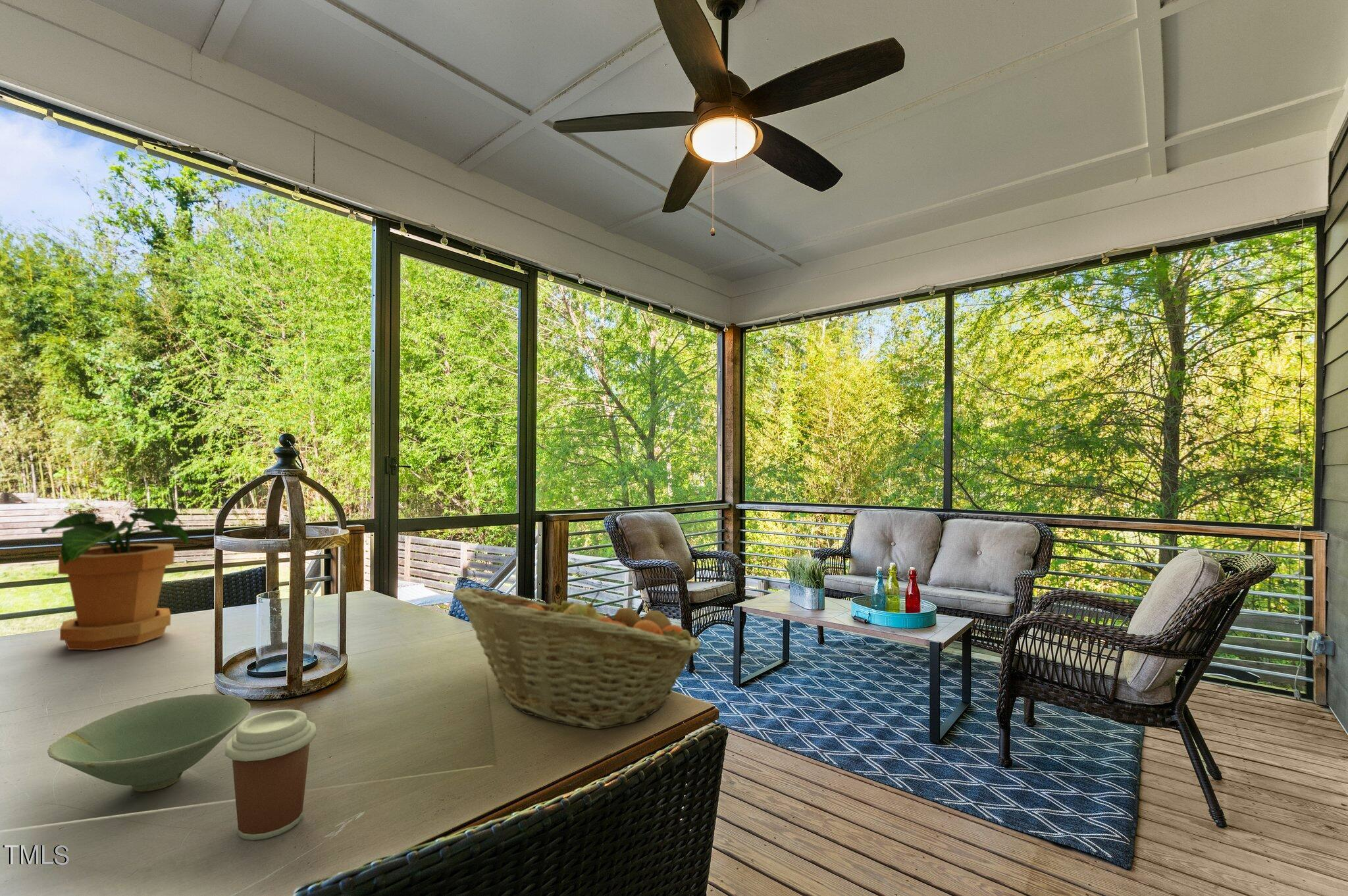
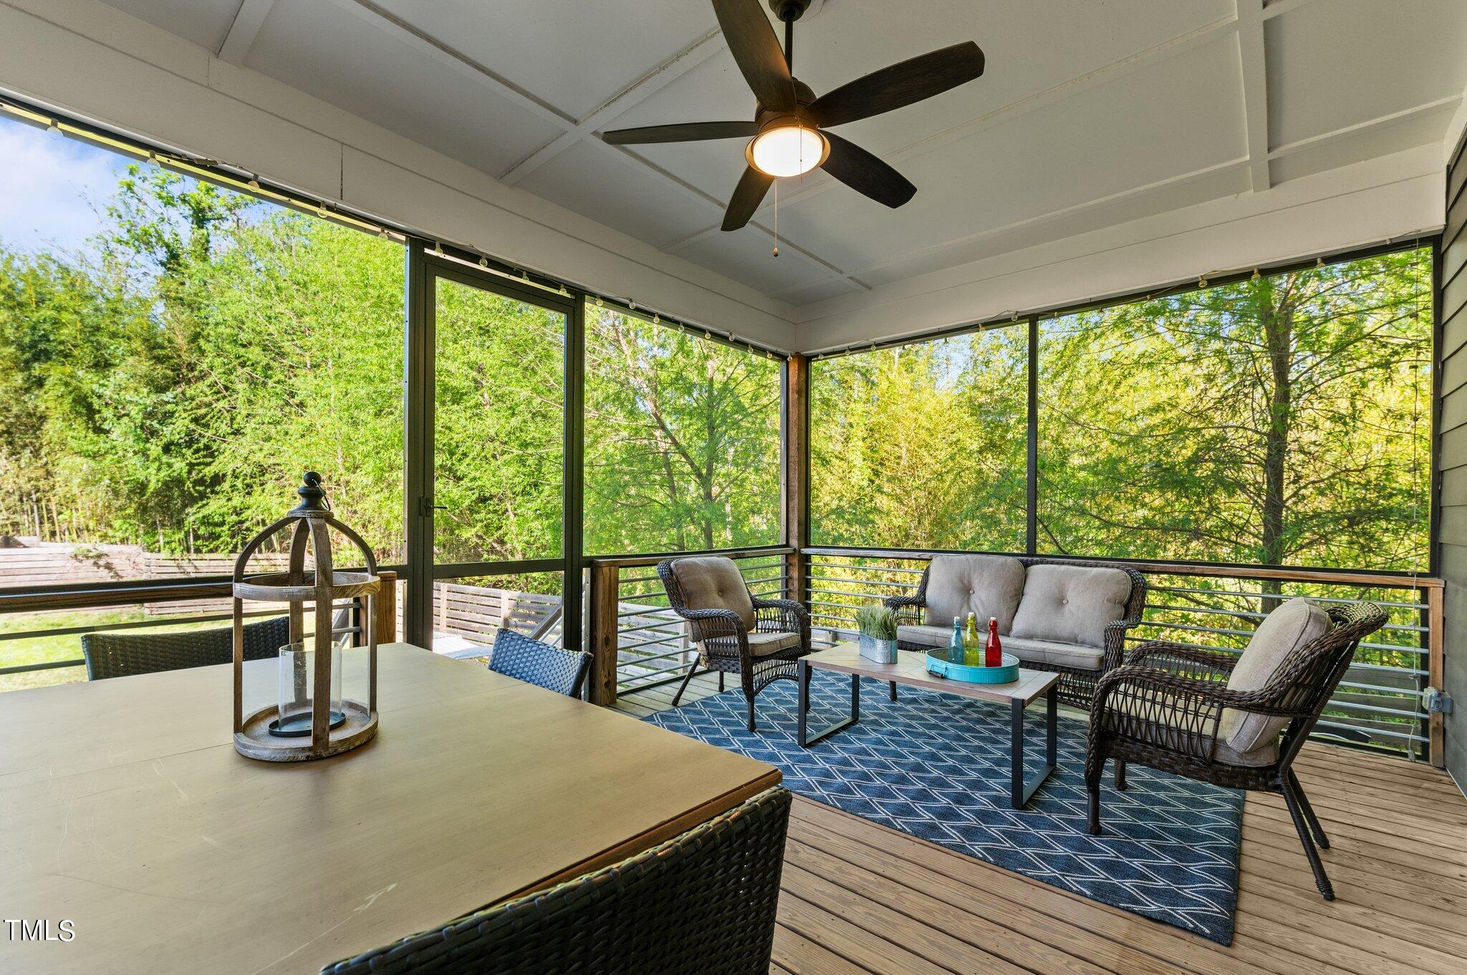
- potted plant (103, 576)
- bowl (155, 753)
- coffee cup (271, 772)
- fruit basket (575, 638)
